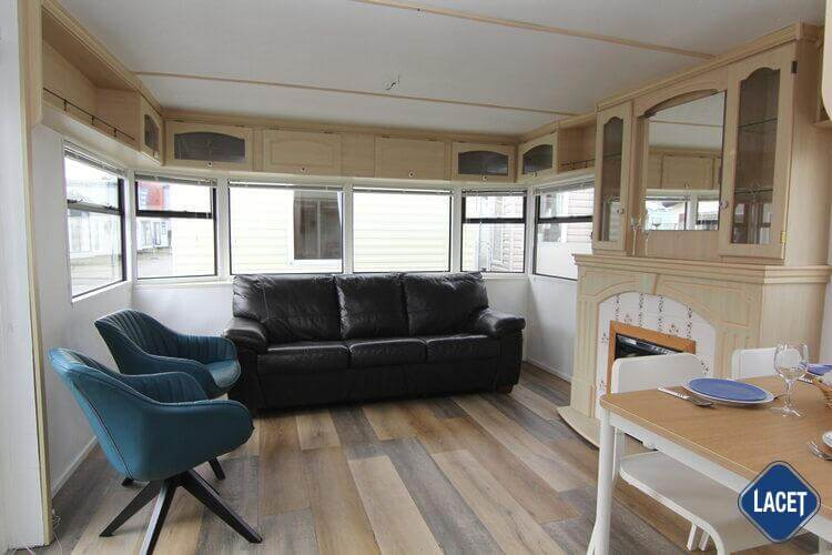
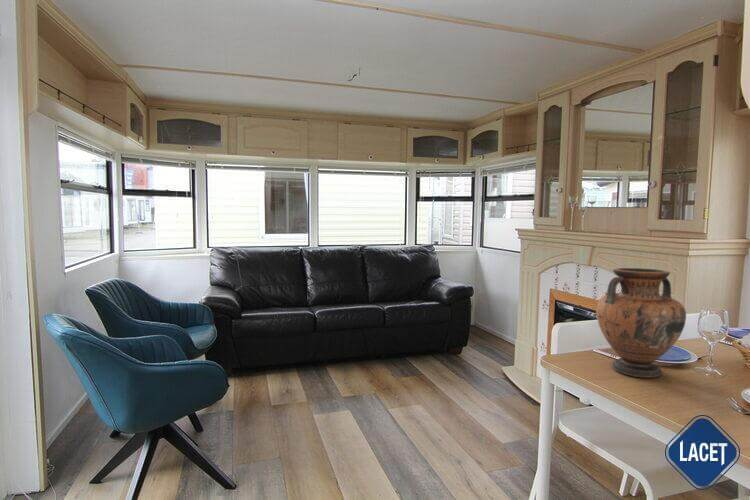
+ vase (638, 320)
